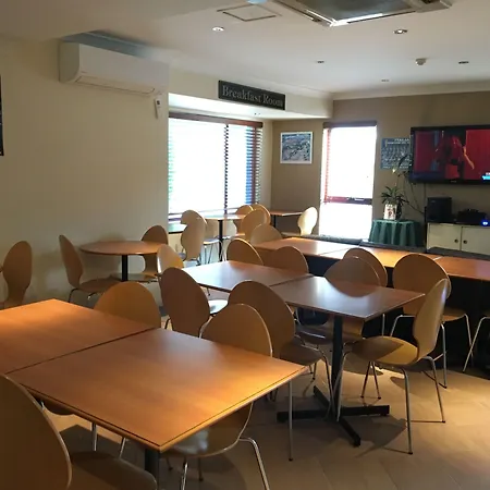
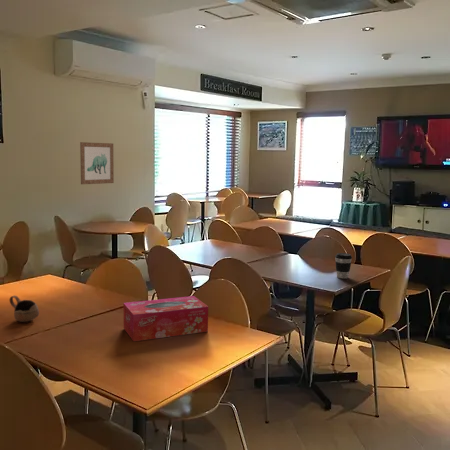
+ coffee cup (343, 265)
+ wall art (97, 163)
+ cup (25, 308)
+ tissue box (165, 317)
